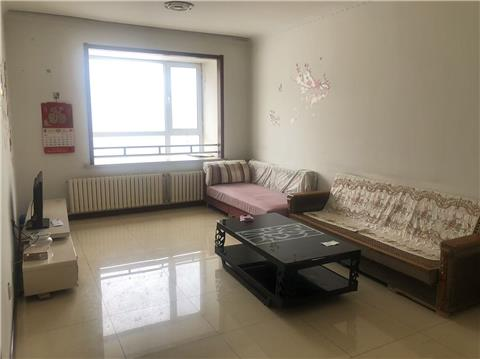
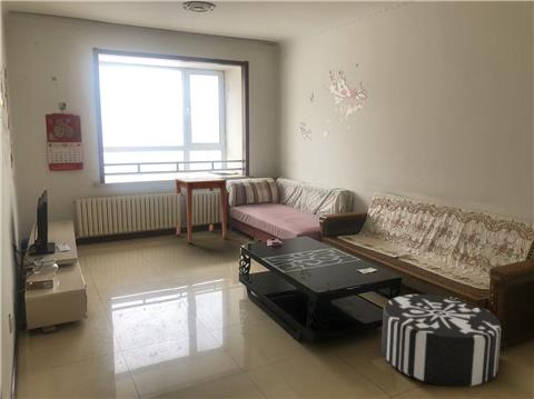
+ pouf (437, 336)
+ side table (191, 208)
